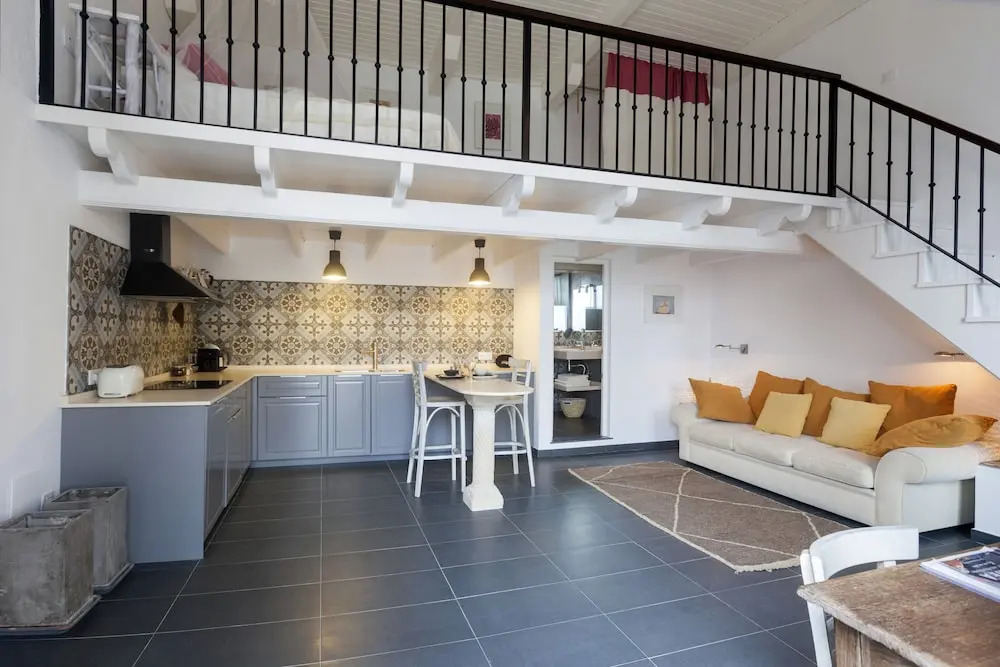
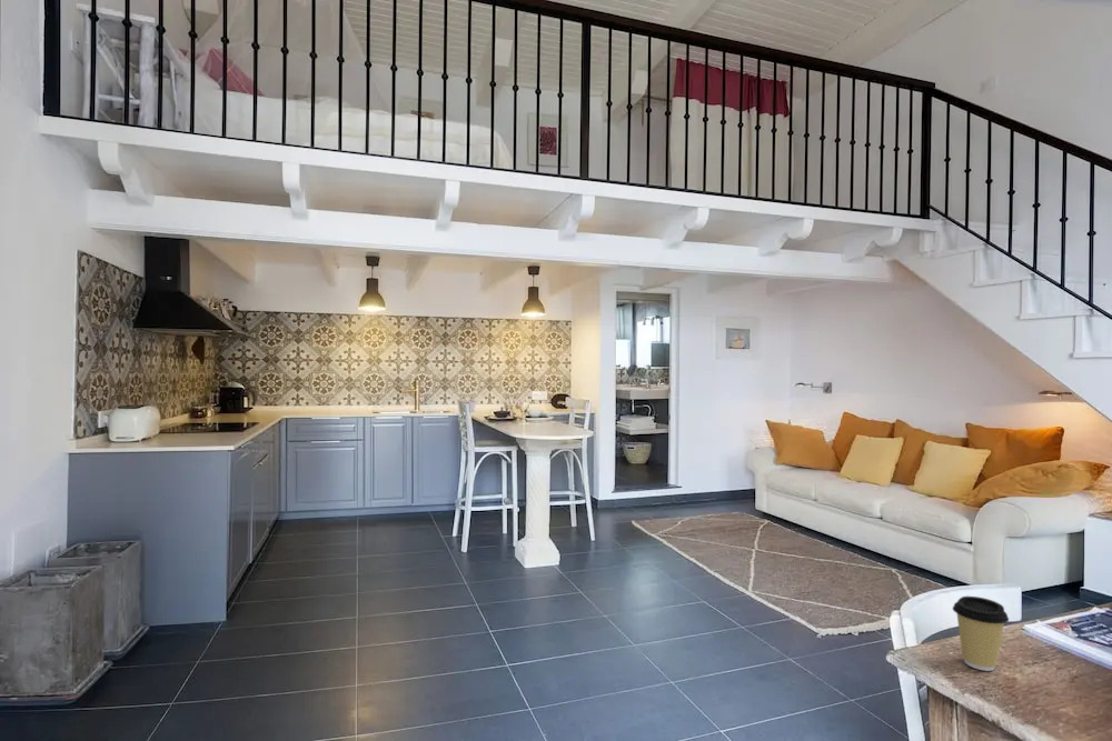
+ coffee cup (980, 633)
